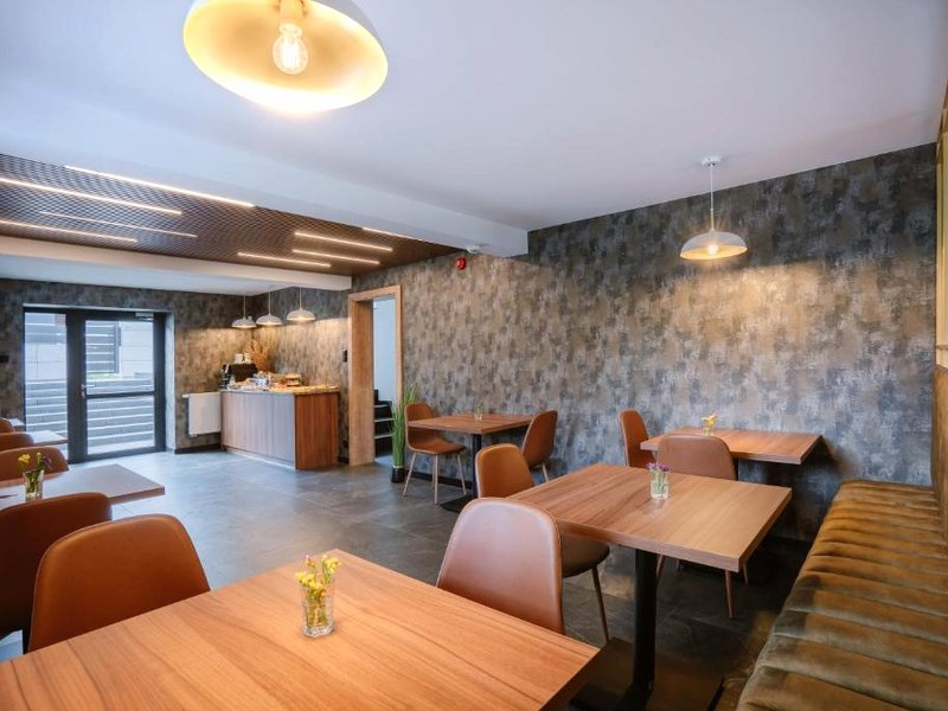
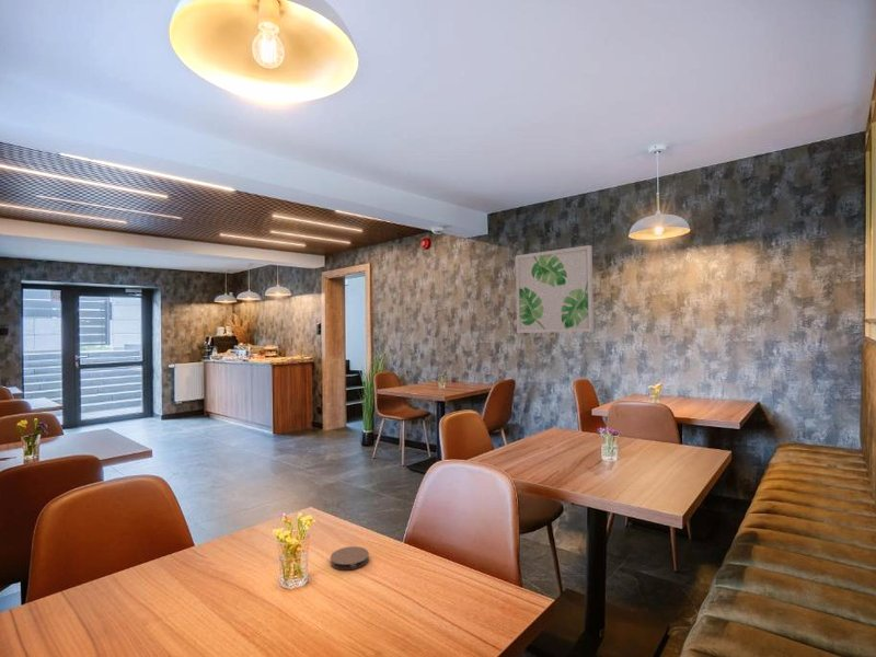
+ coaster (349, 557)
+ wall art (552, 291)
